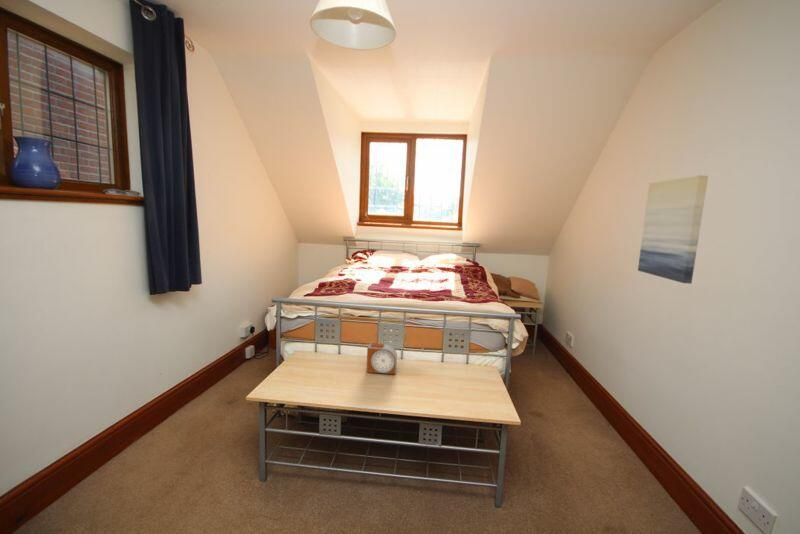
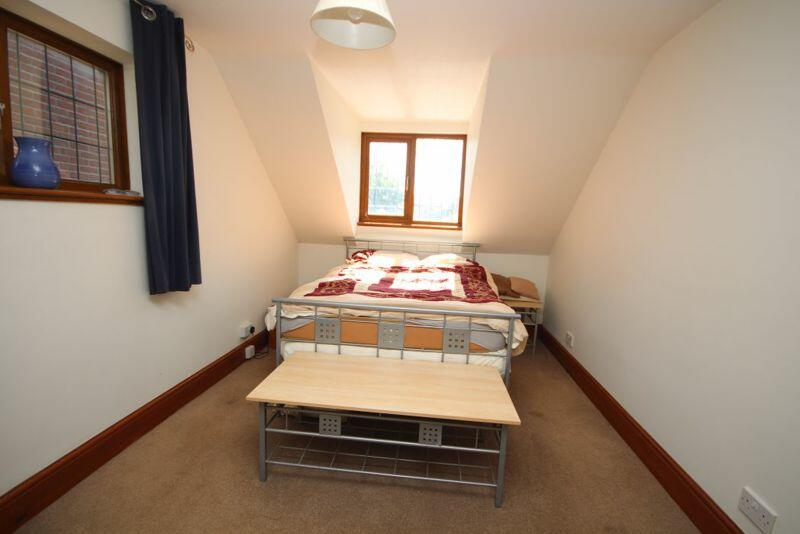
- alarm clock (381, 357)
- wall art (668, 229)
